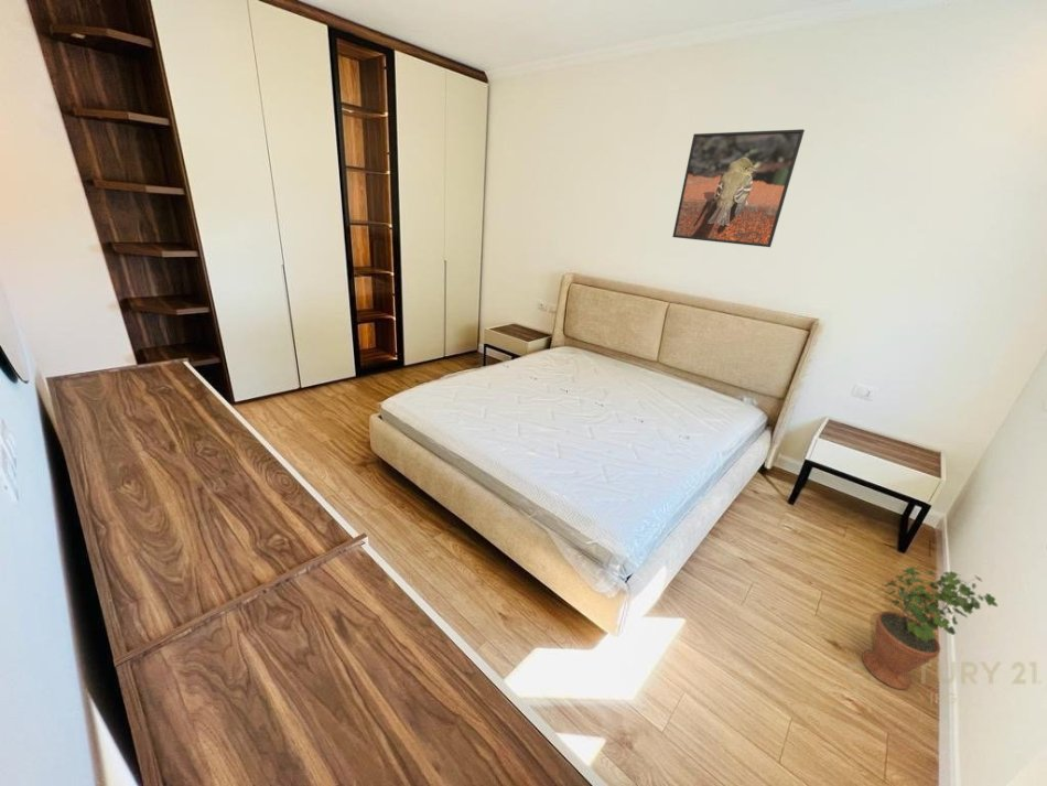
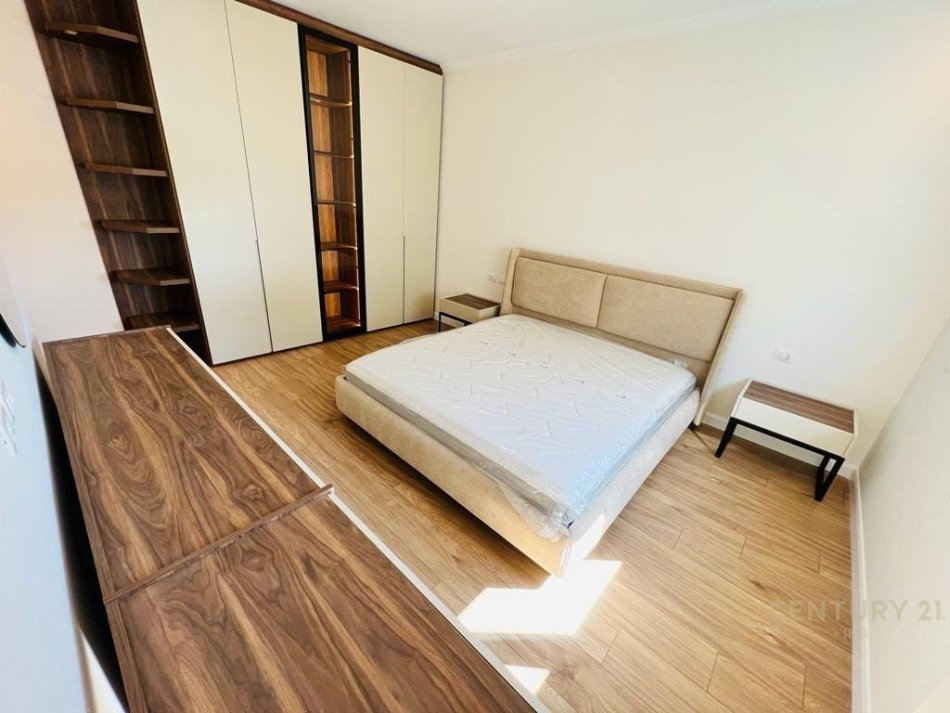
- potted plant (921, 621)
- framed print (731, 189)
